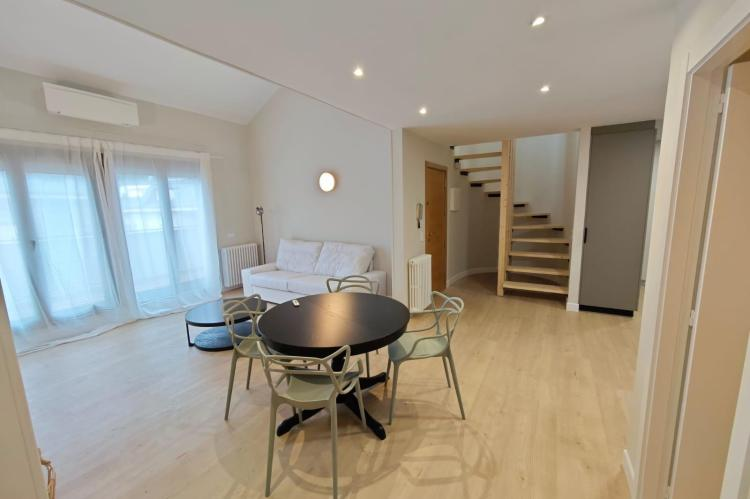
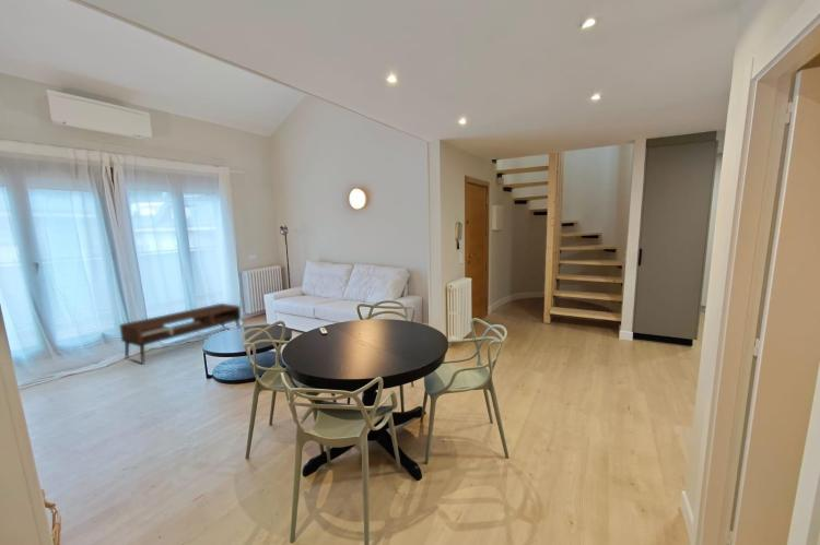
+ coffee table (187, 329)
